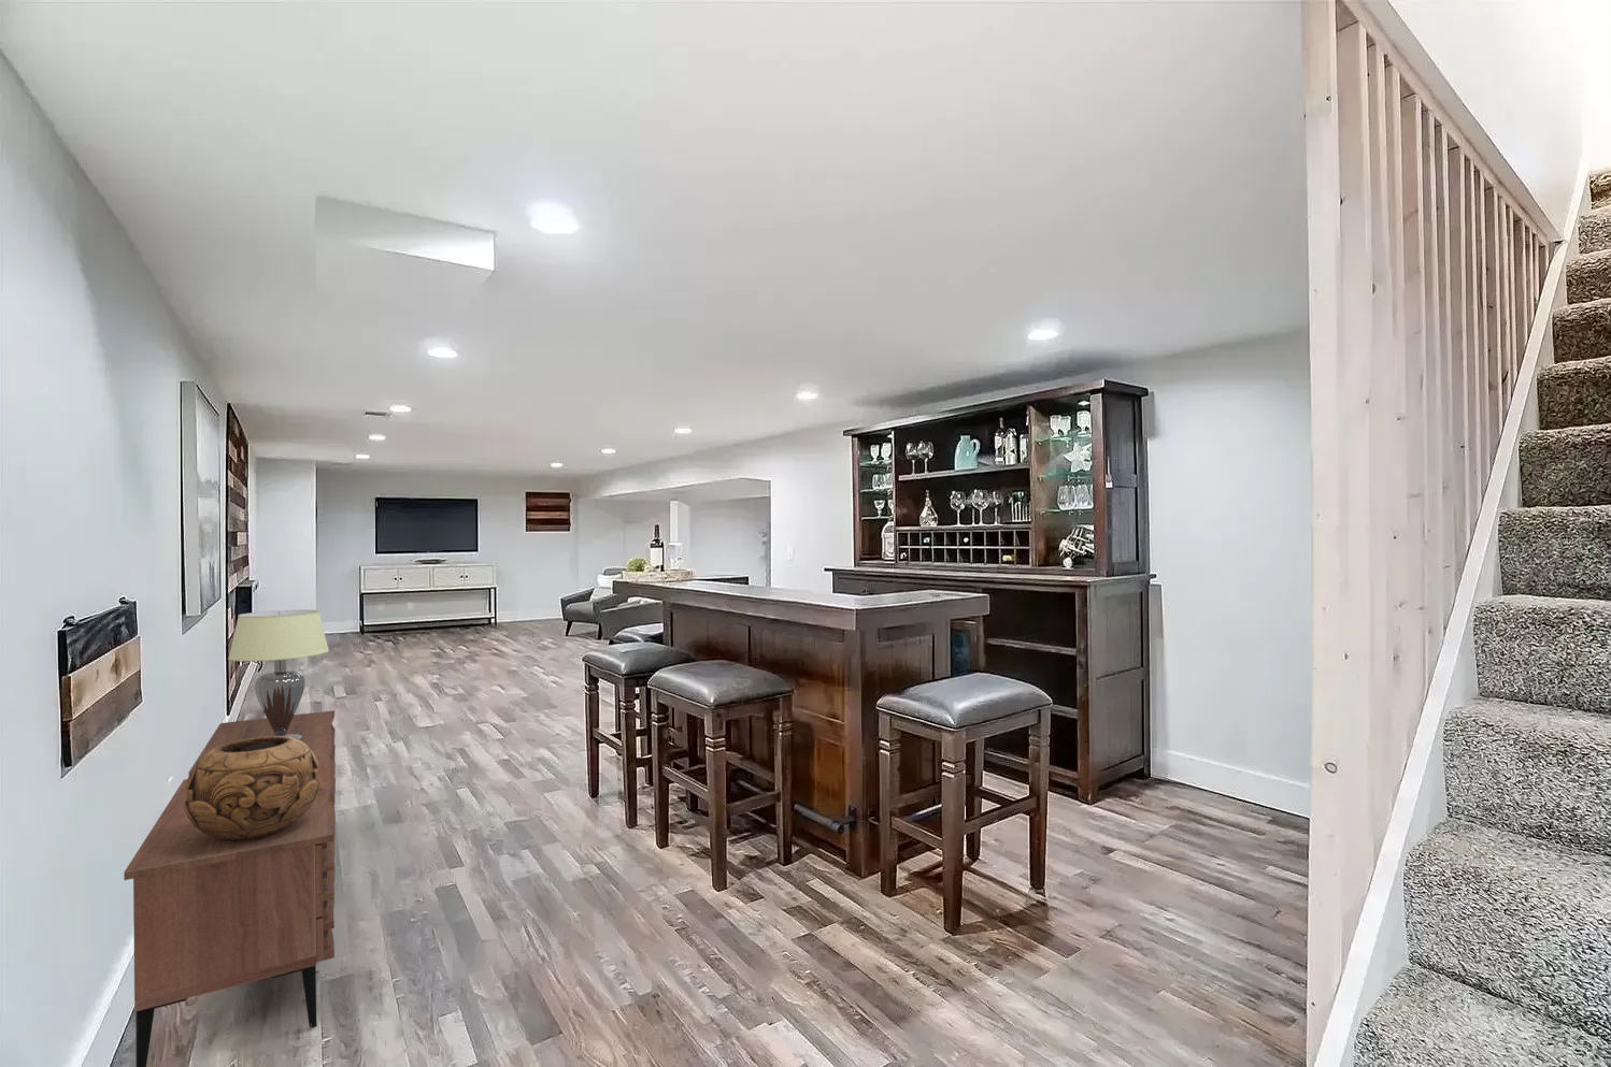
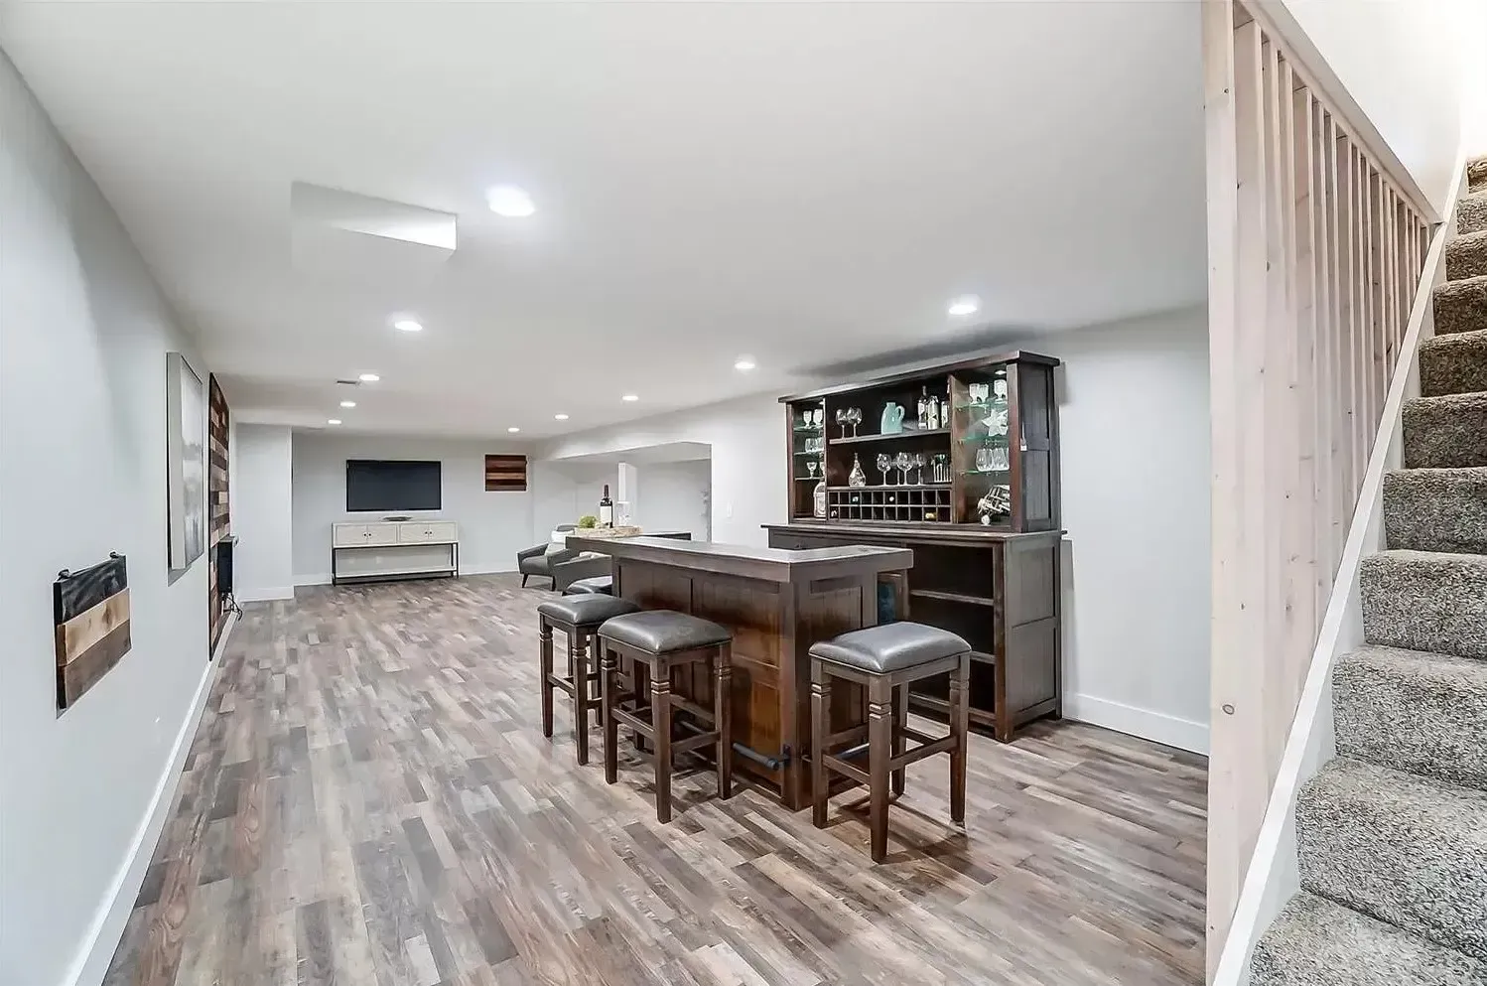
- decorative bowl (254, 786)
- lampshade (280, 676)
- sideboard (263, 837)
